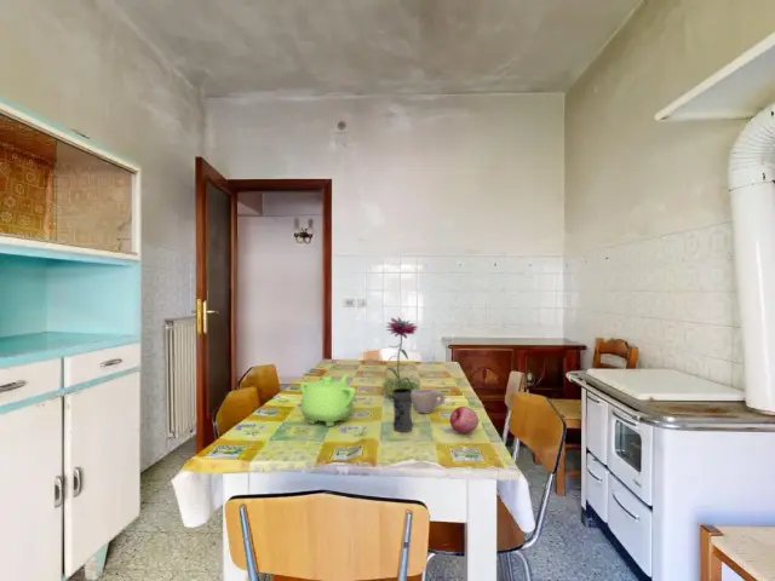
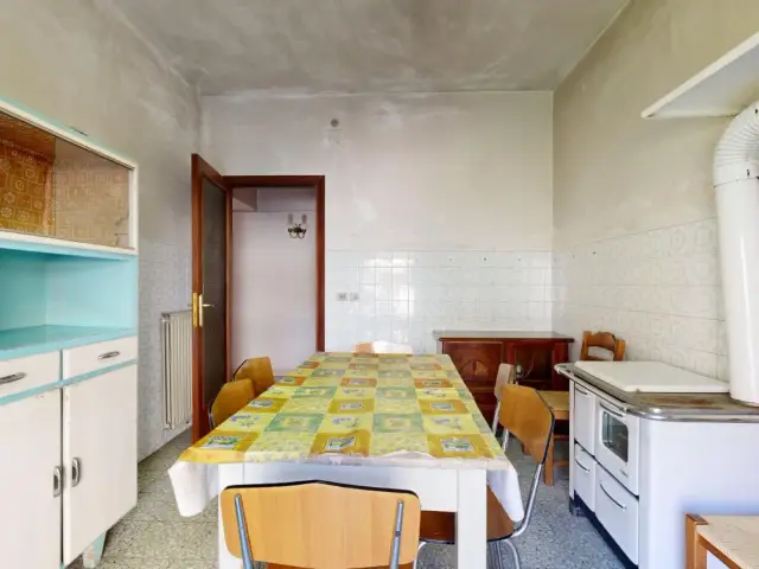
- flower (398, 355)
- teapot (332, 397)
- cup (426, 401)
- fruit (464, 420)
- jar (402, 409)
